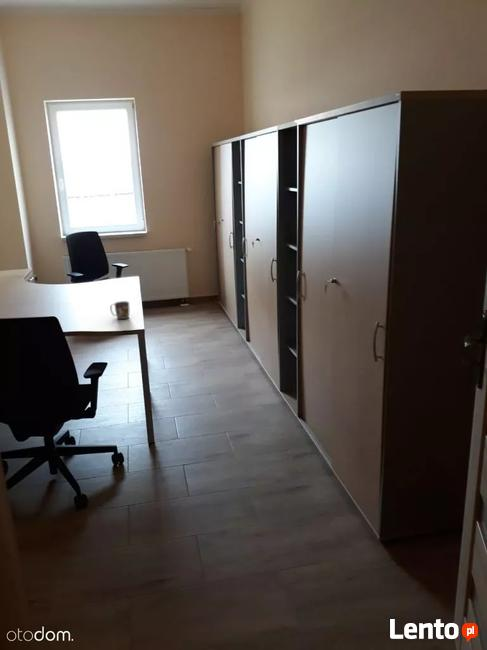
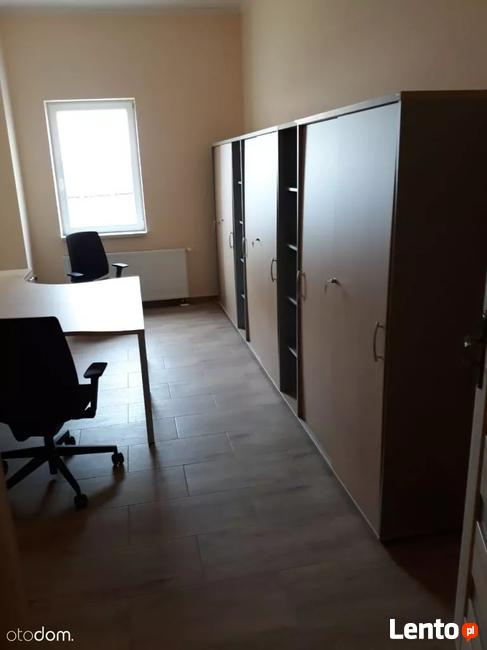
- mug (119, 310)
